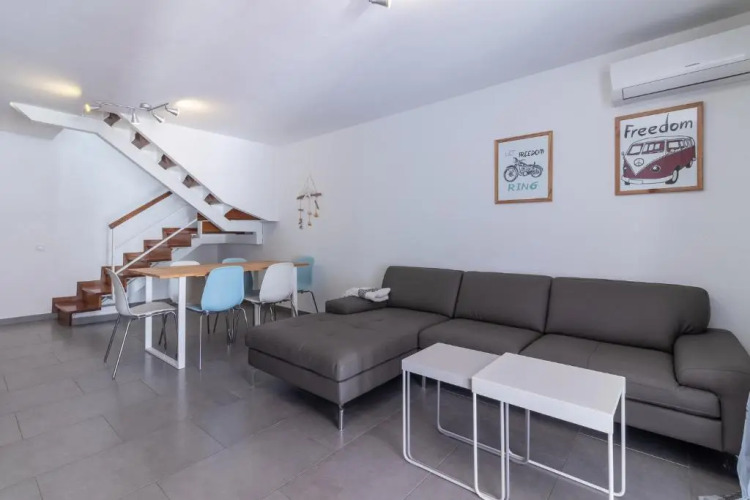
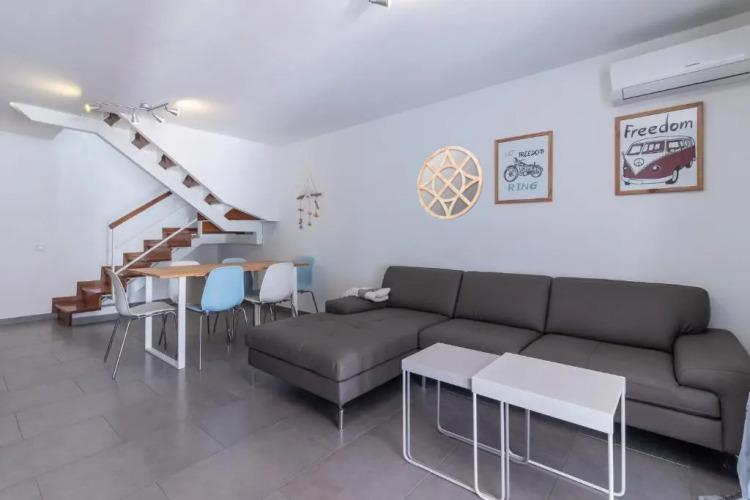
+ home mirror (448, 183)
